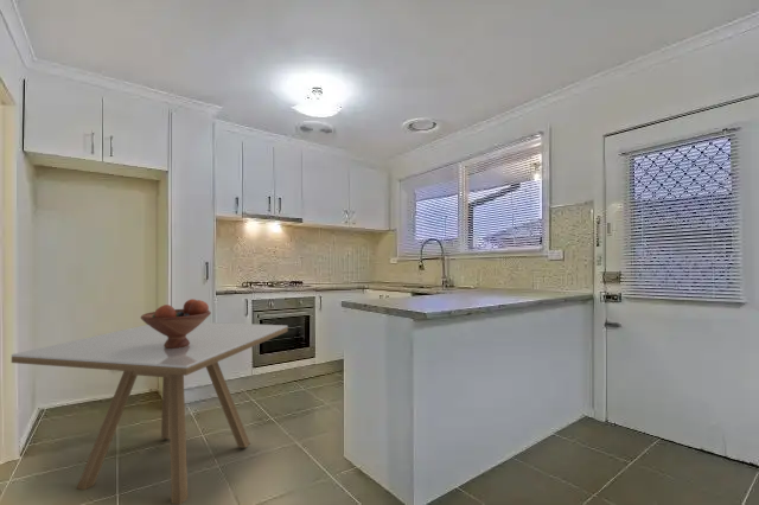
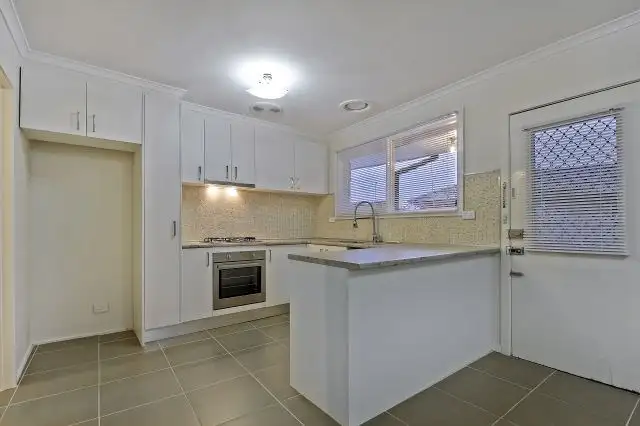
- fruit bowl (177, 322)
- dining table (172, 401)
